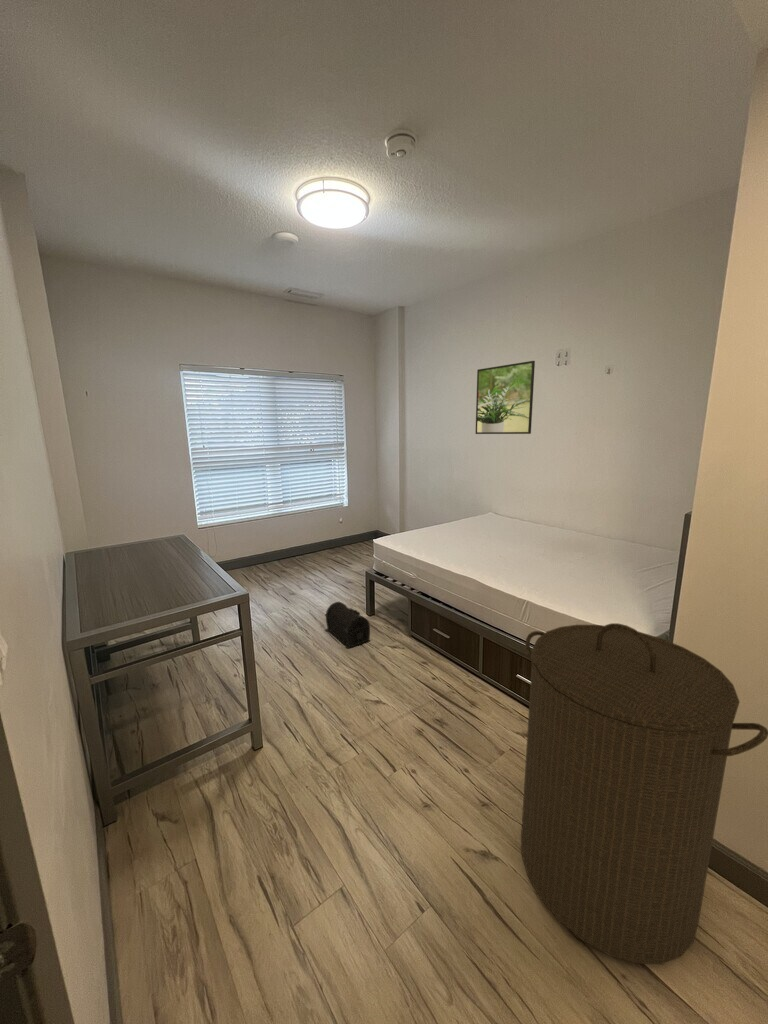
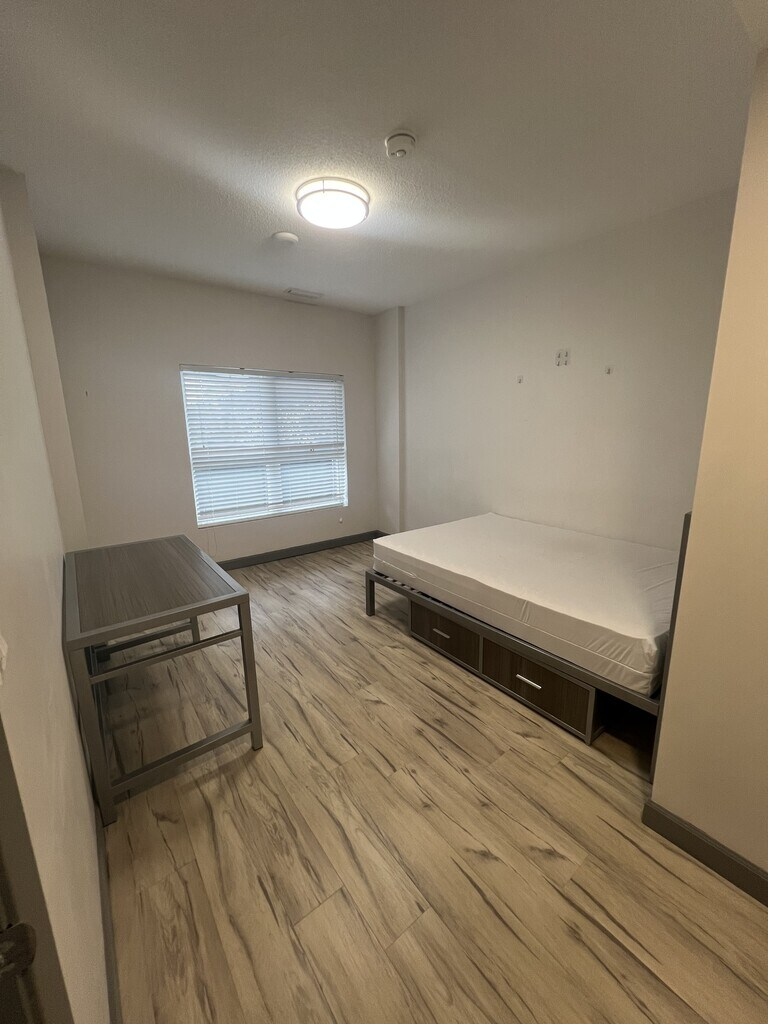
- laundry hamper (614, 756)
- treasure chest (348, 622)
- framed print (502, 400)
